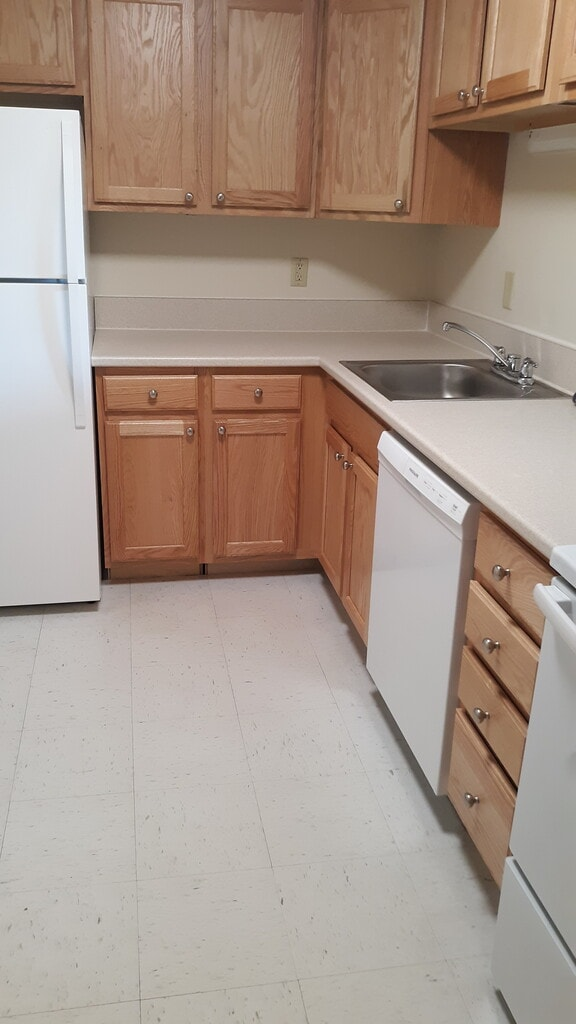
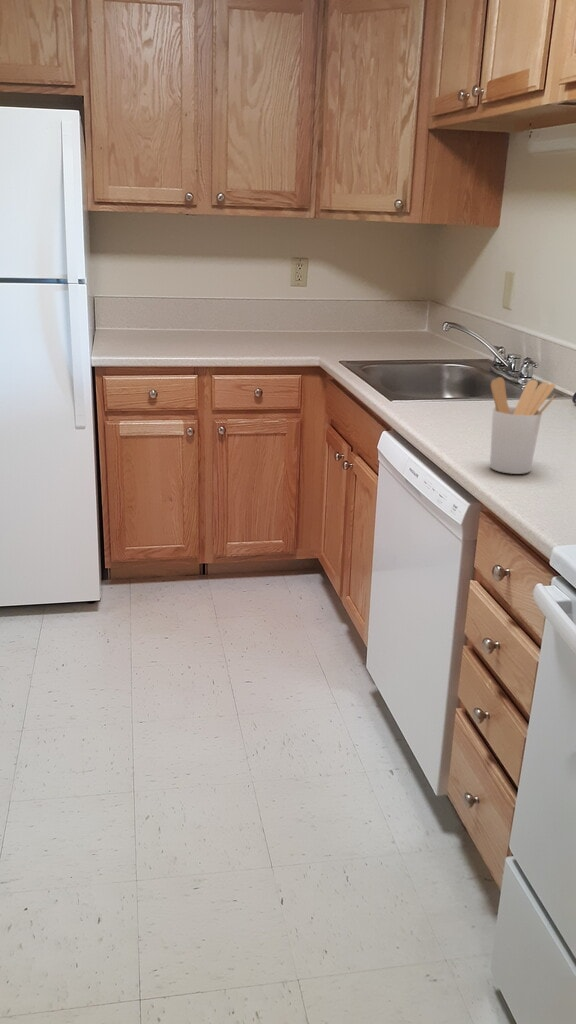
+ utensil holder (521, 423)
